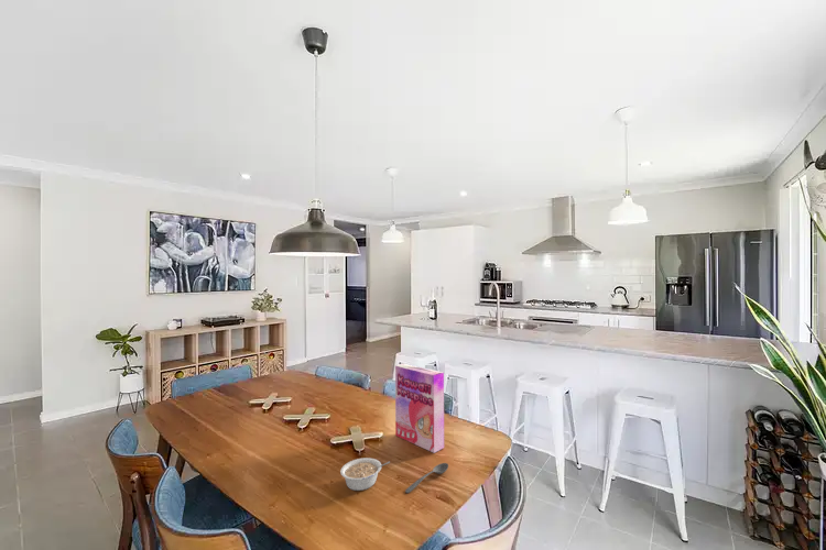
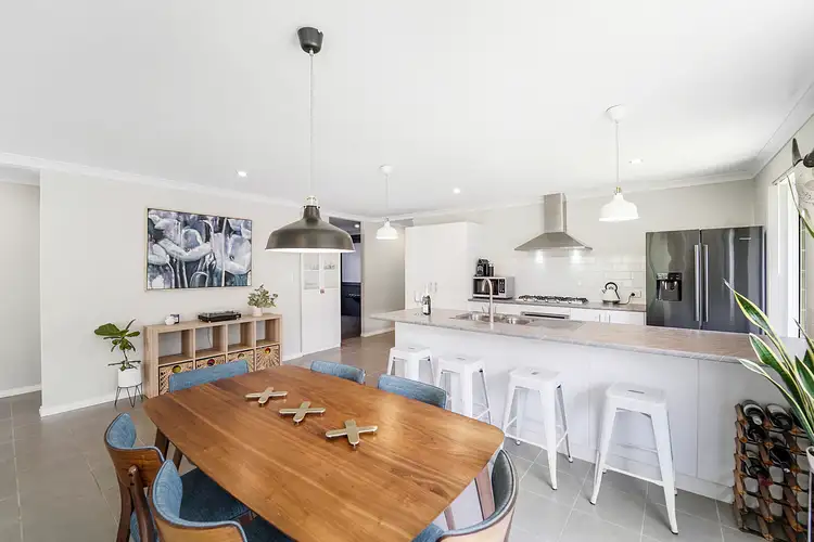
- legume (362, 473)
- soupspoon (426, 475)
- cereal box (419, 405)
